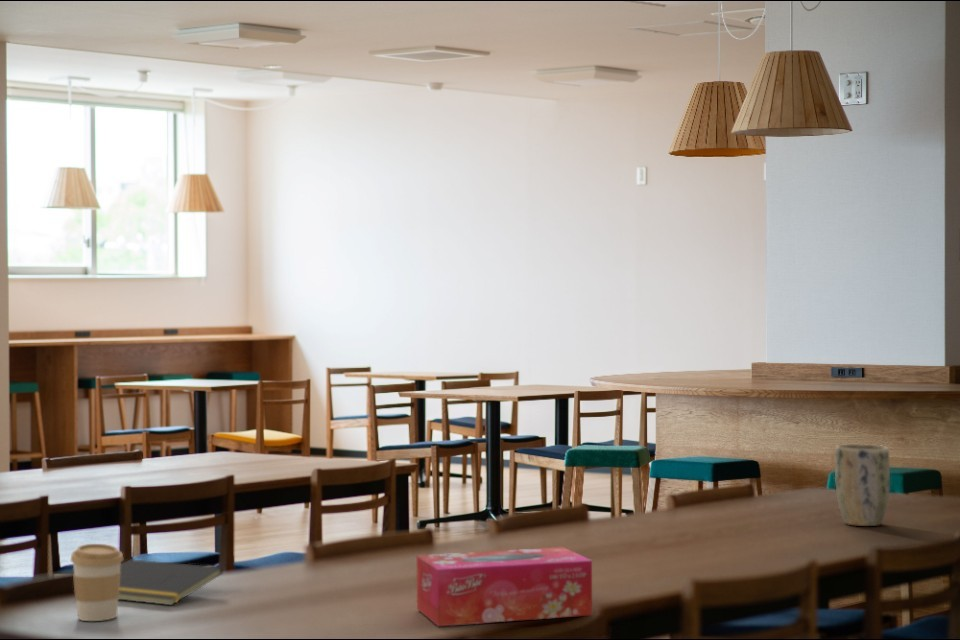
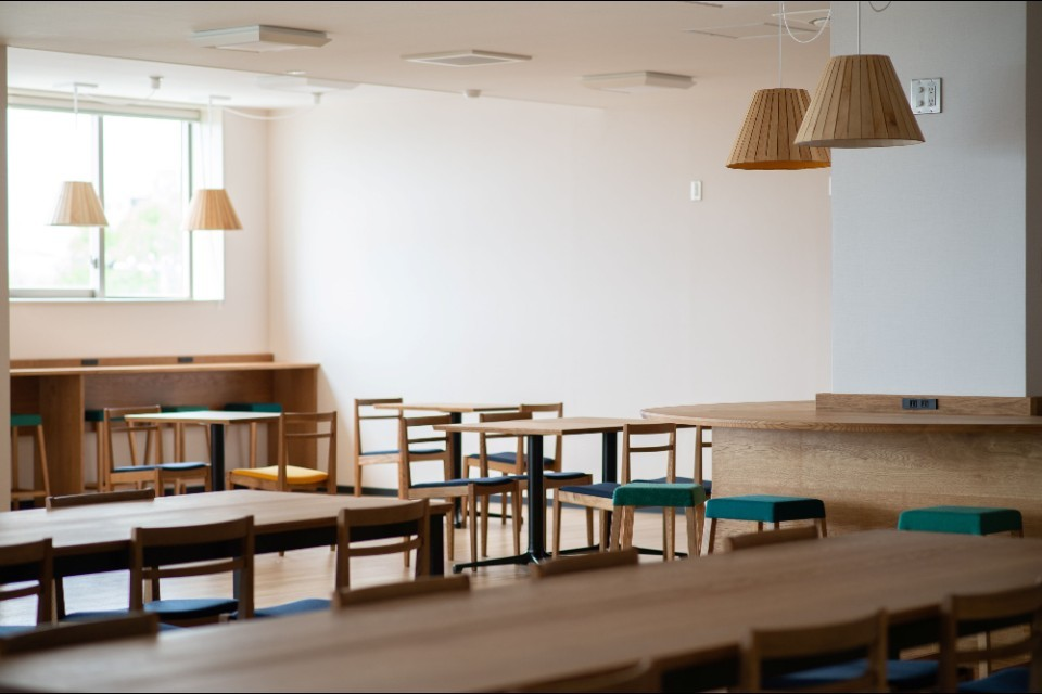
- tissue box (503, 584)
- coffee cup (97, 581)
- notepad (150, 581)
- plant pot (862, 485)
